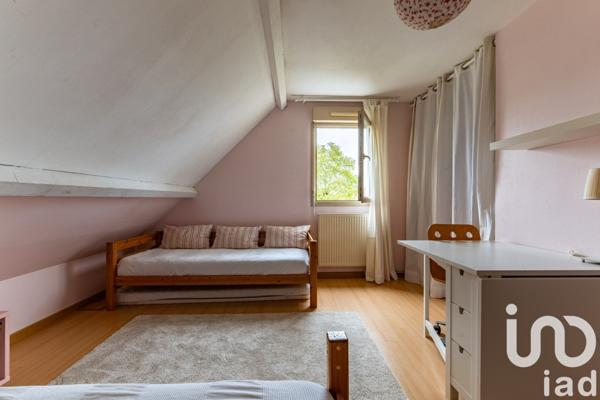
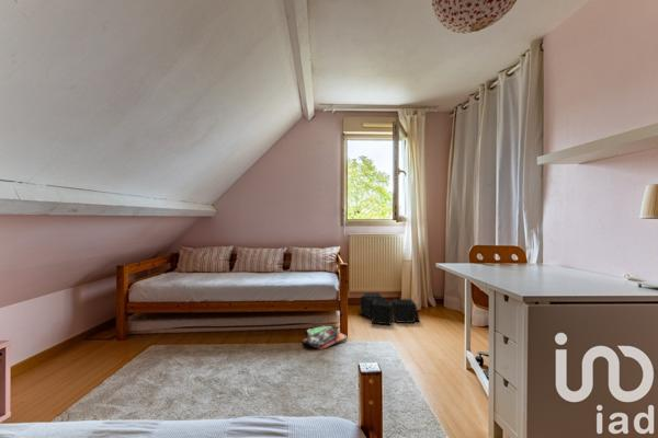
+ storage bin (389, 308)
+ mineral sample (324, 332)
